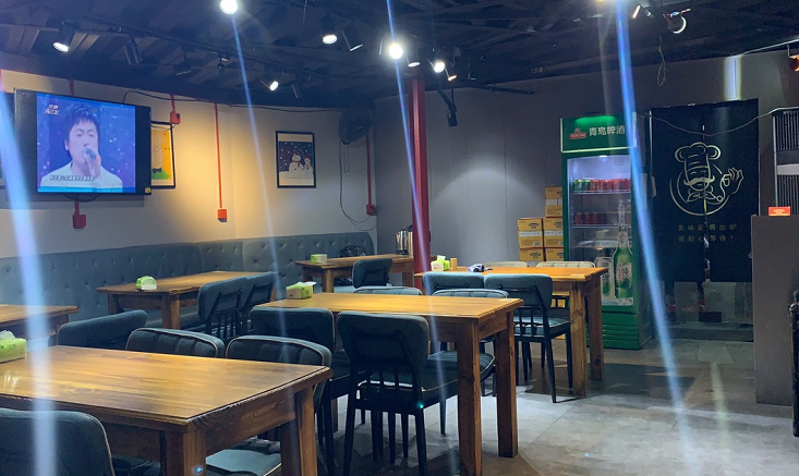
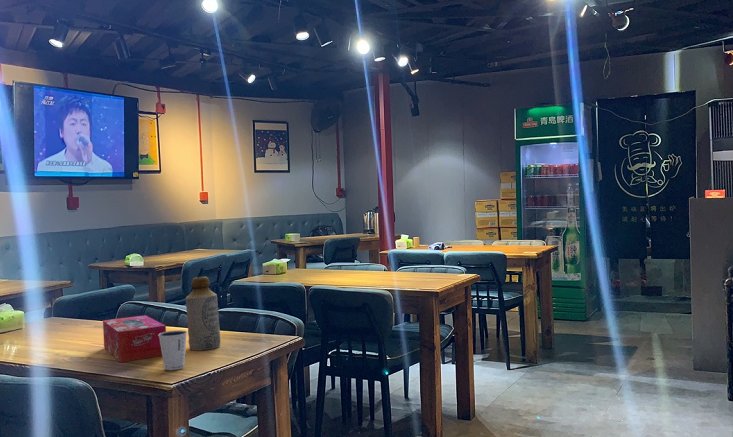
+ tissue box (133, 337)
+ bottle (202, 312)
+ dixie cup (173, 350)
